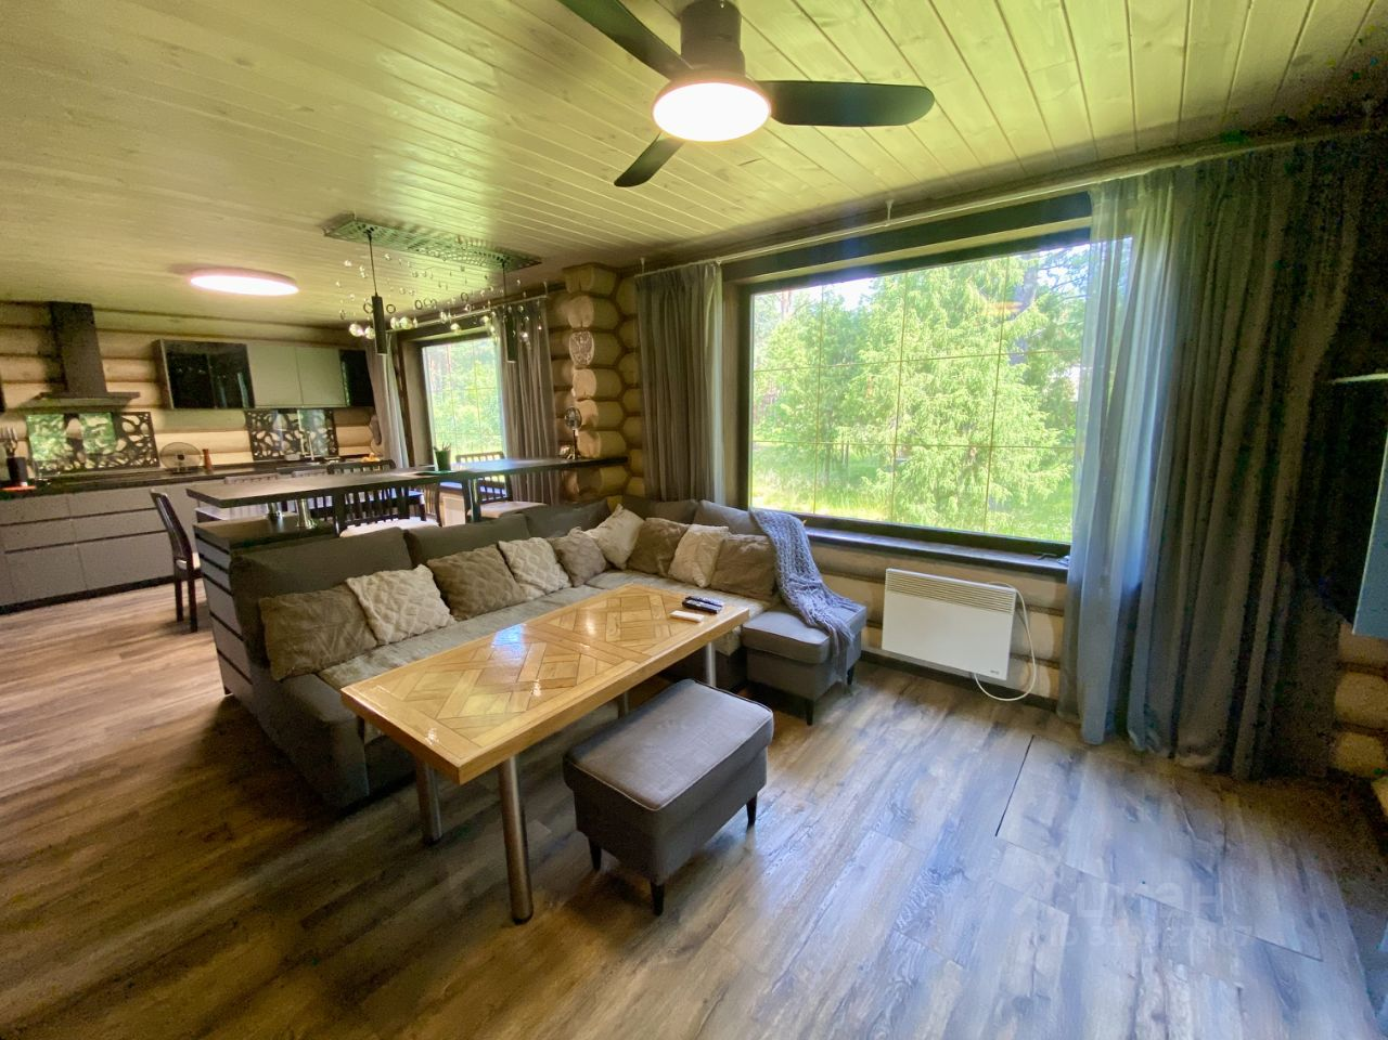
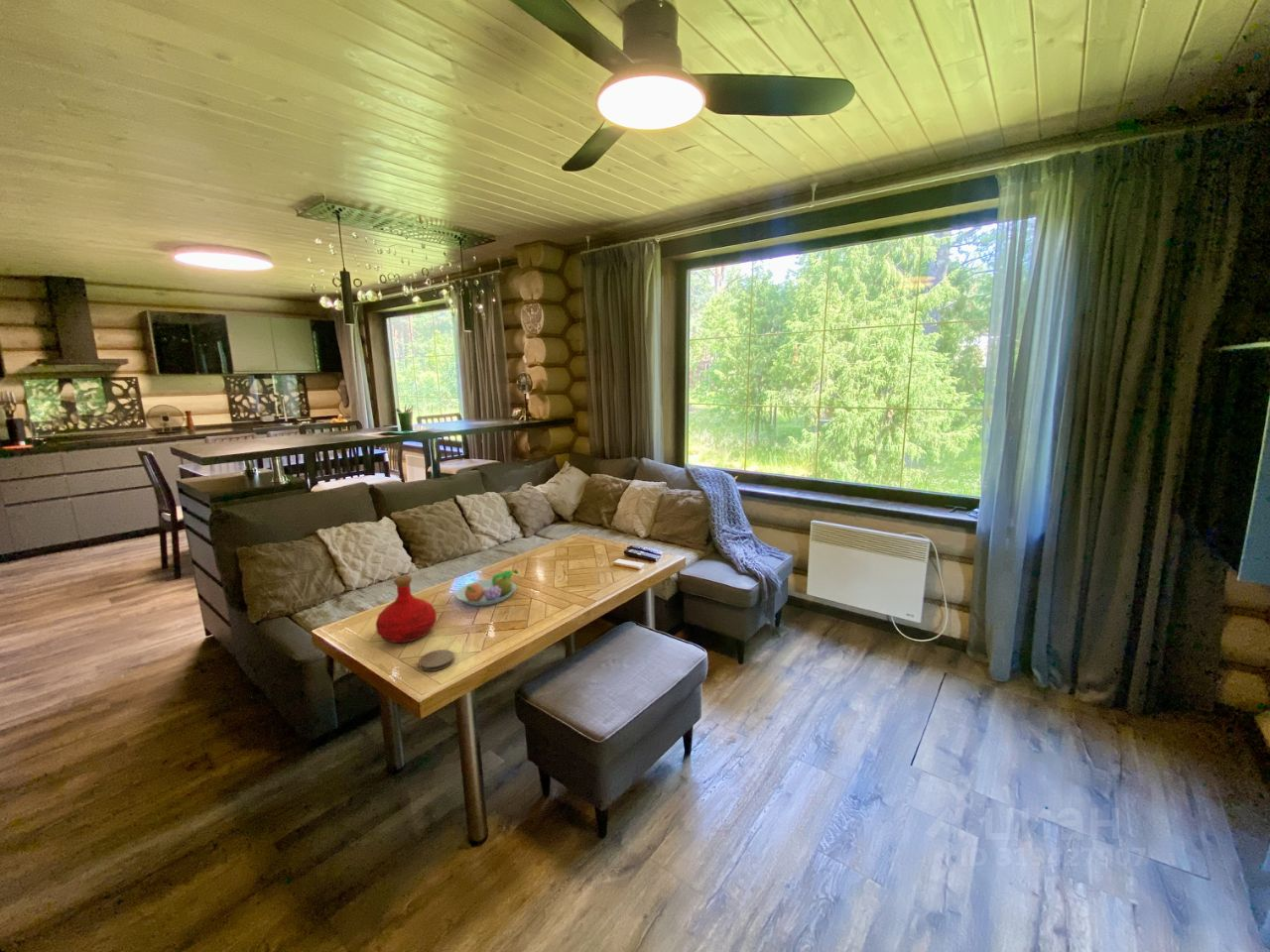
+ coaster (437, 659)
+ bottle (405, 606)
+ fruit bowl (488, 584)
